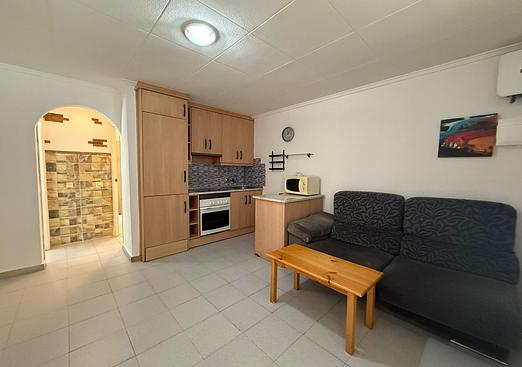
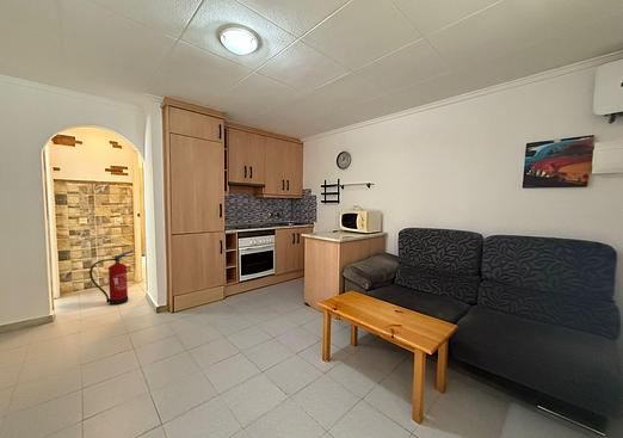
+ fire extinguisher (112, 278)
